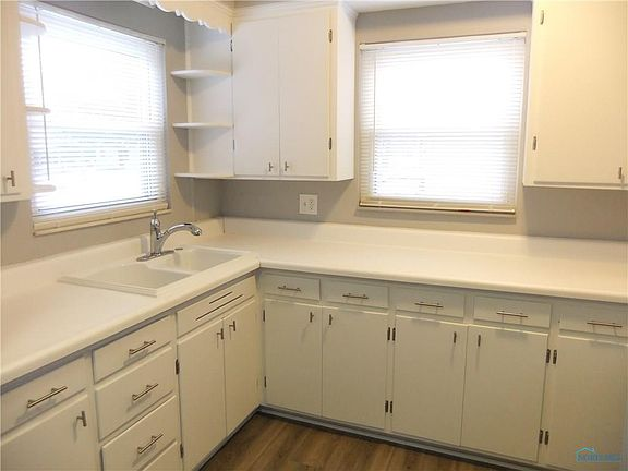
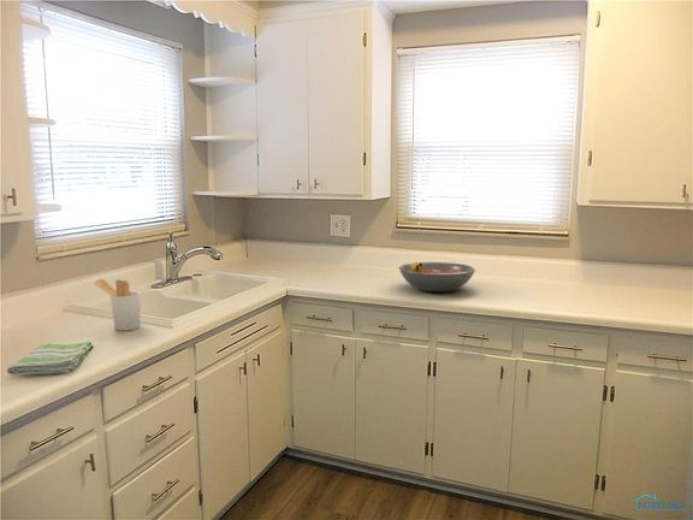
+ utensil holder (118, 302)
+ dish towel (53, 355)
+ fruit bowl (436, 274)
